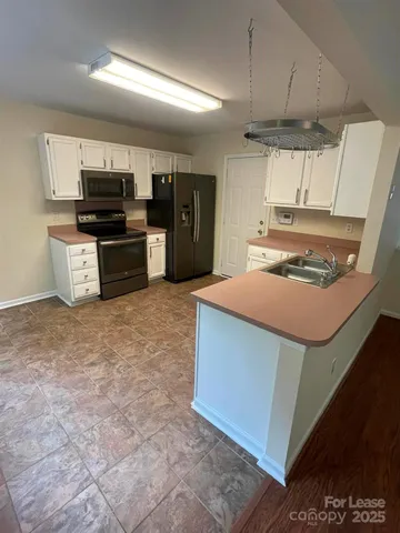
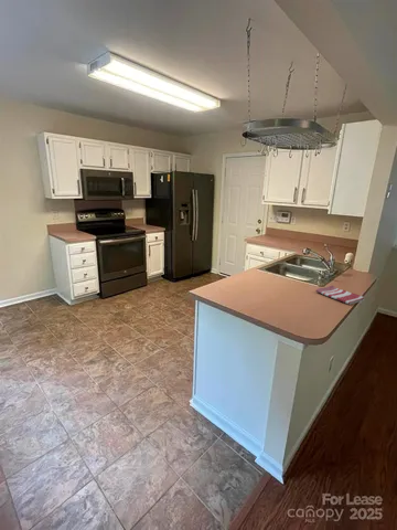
+ dish towel (339, 294)
